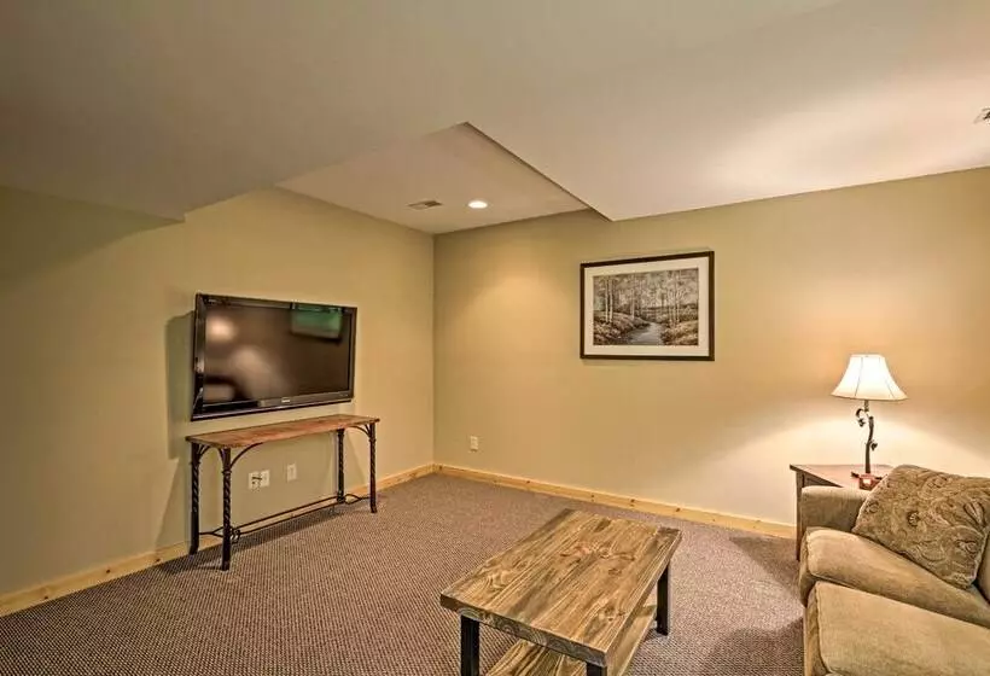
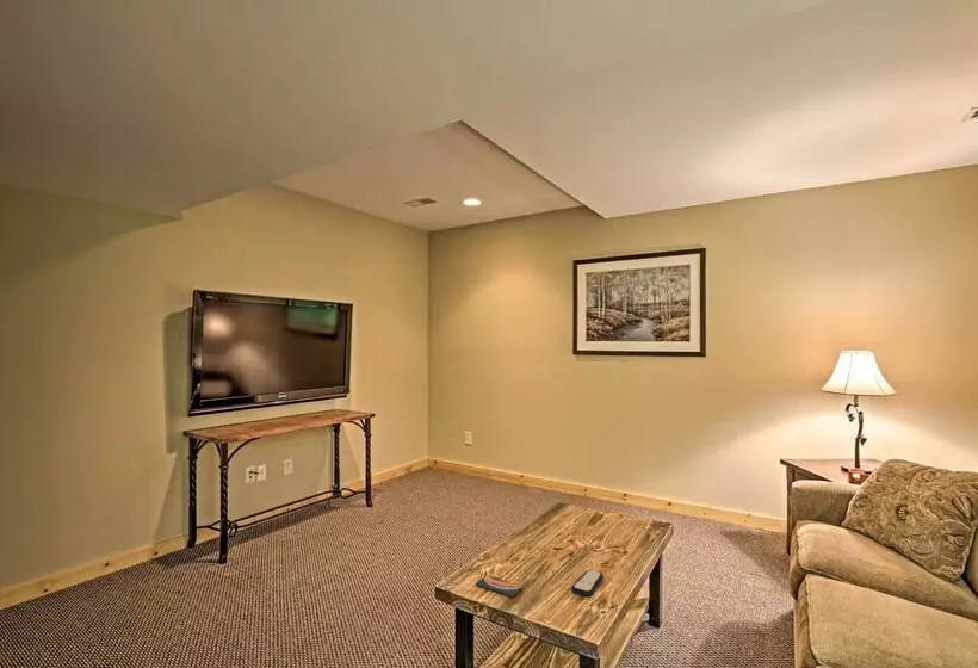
+ remote control (588, 582)
+ smartphone (499, 586)
